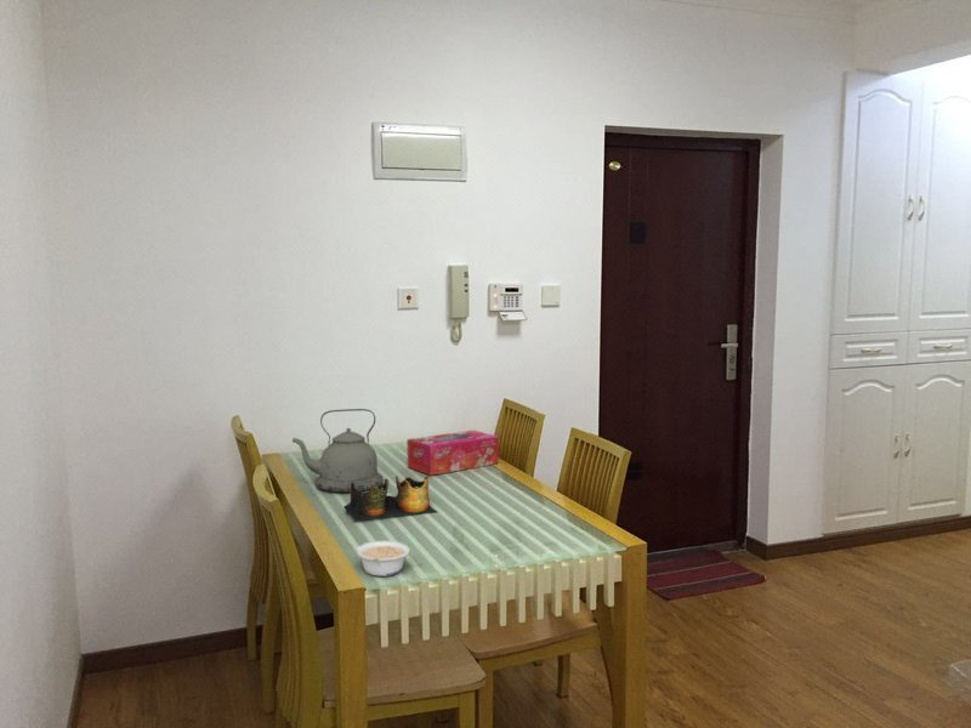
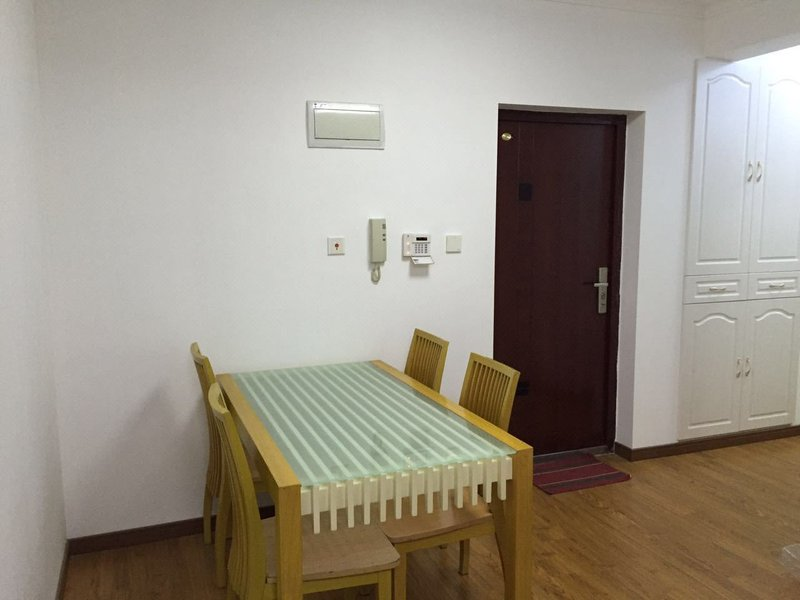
- decorative bowl (390, 496)
- kettle (343, 448)
- tissue box (453, 451)
- legume (384, 558)
